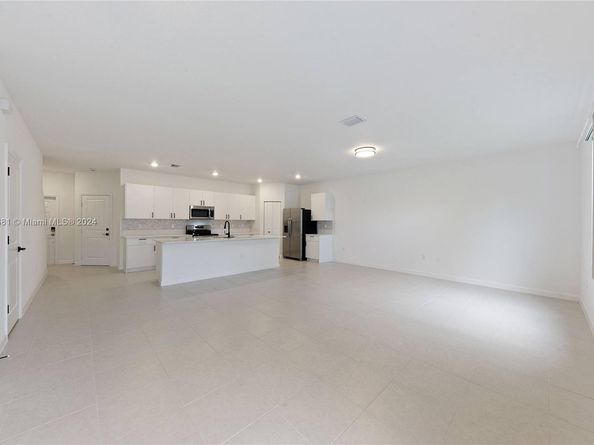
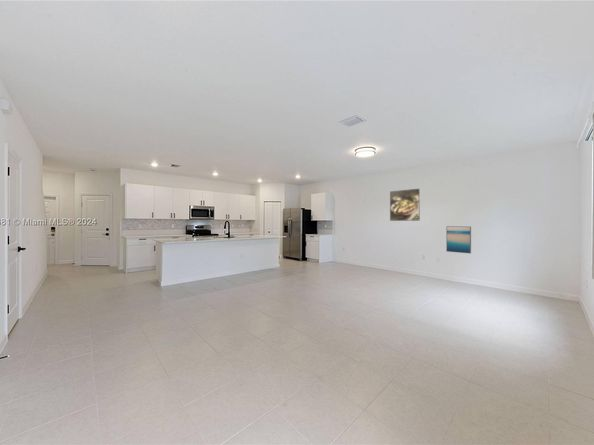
+ wall art (458, 239)
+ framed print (404, 205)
